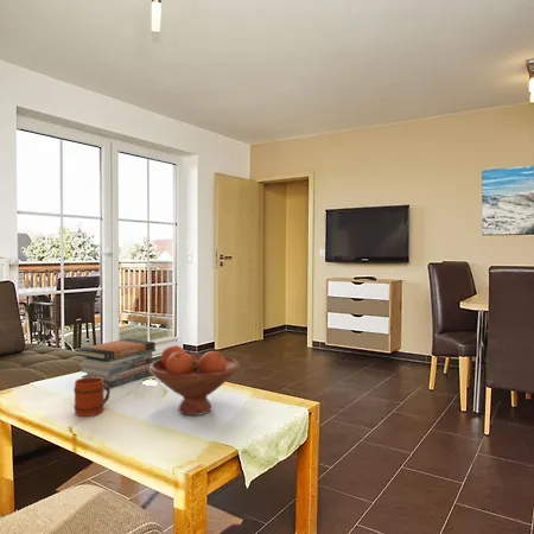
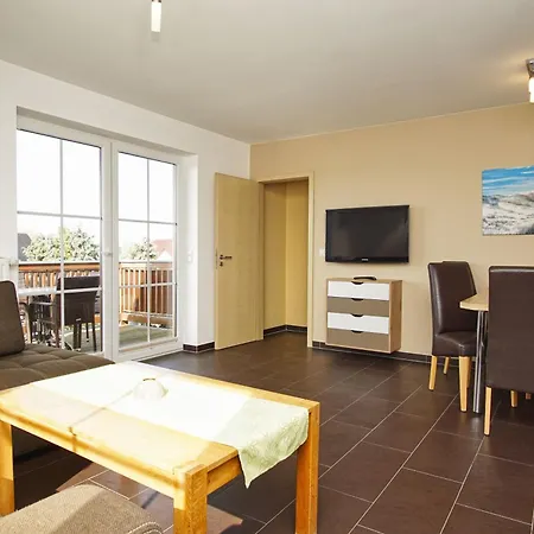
- mug (93, 395)
- fruit bowl (195, 377)
- book stack (117, 362)
